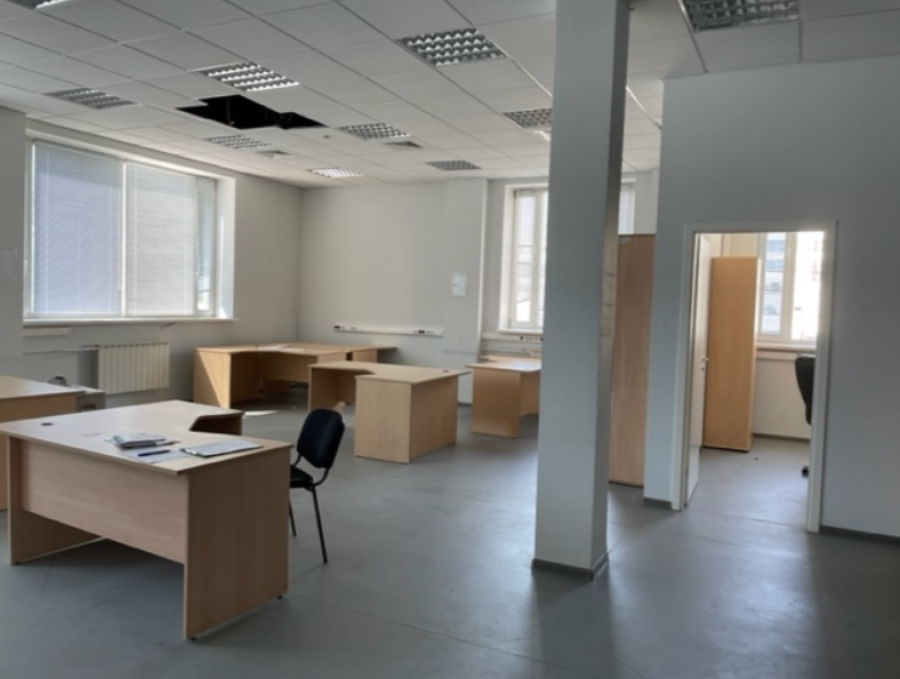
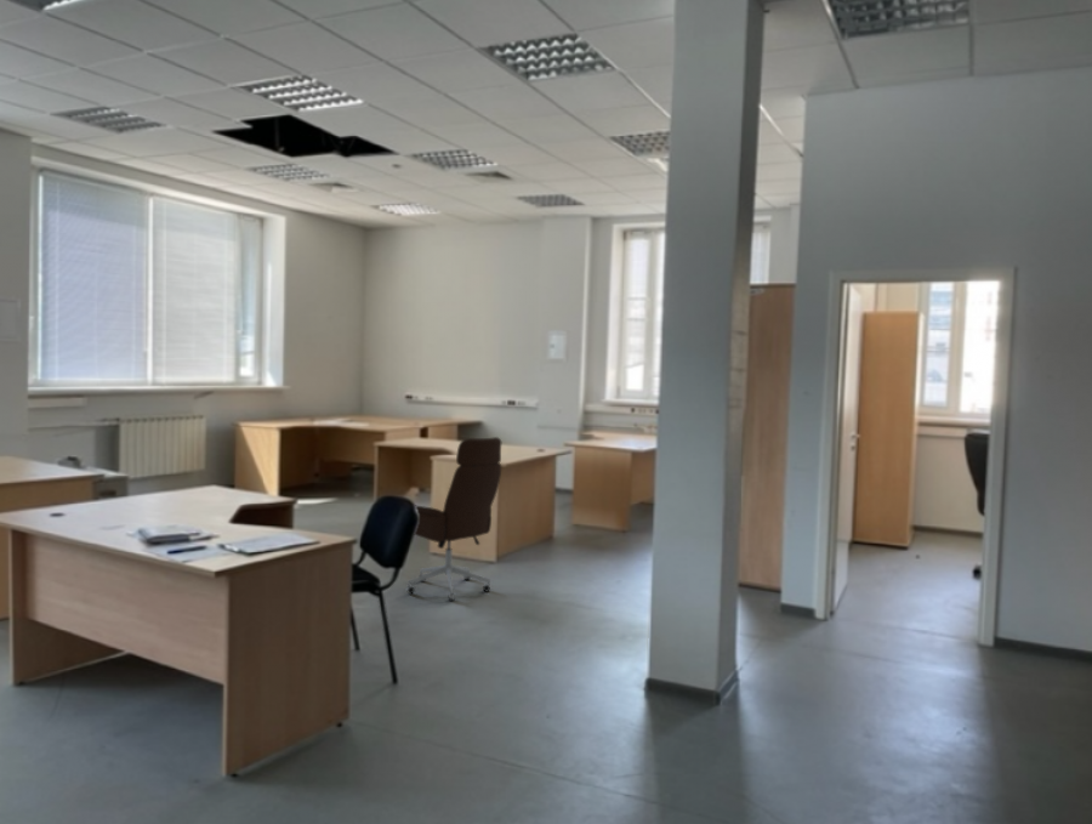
+ office chair (453, 512)
